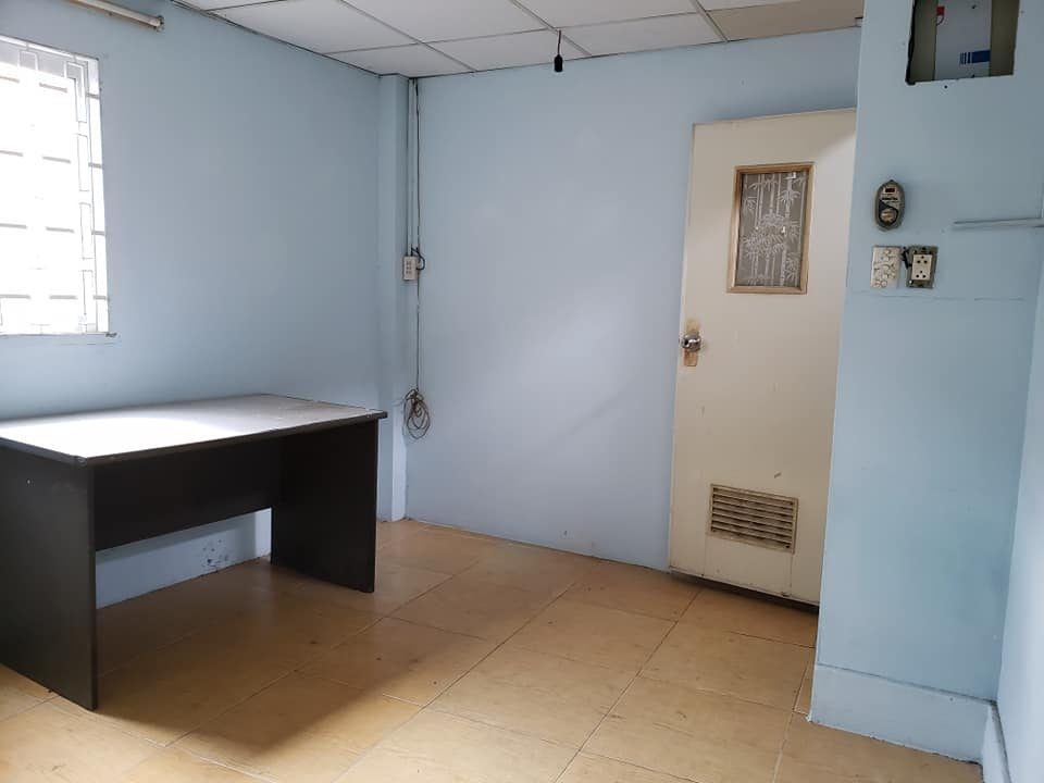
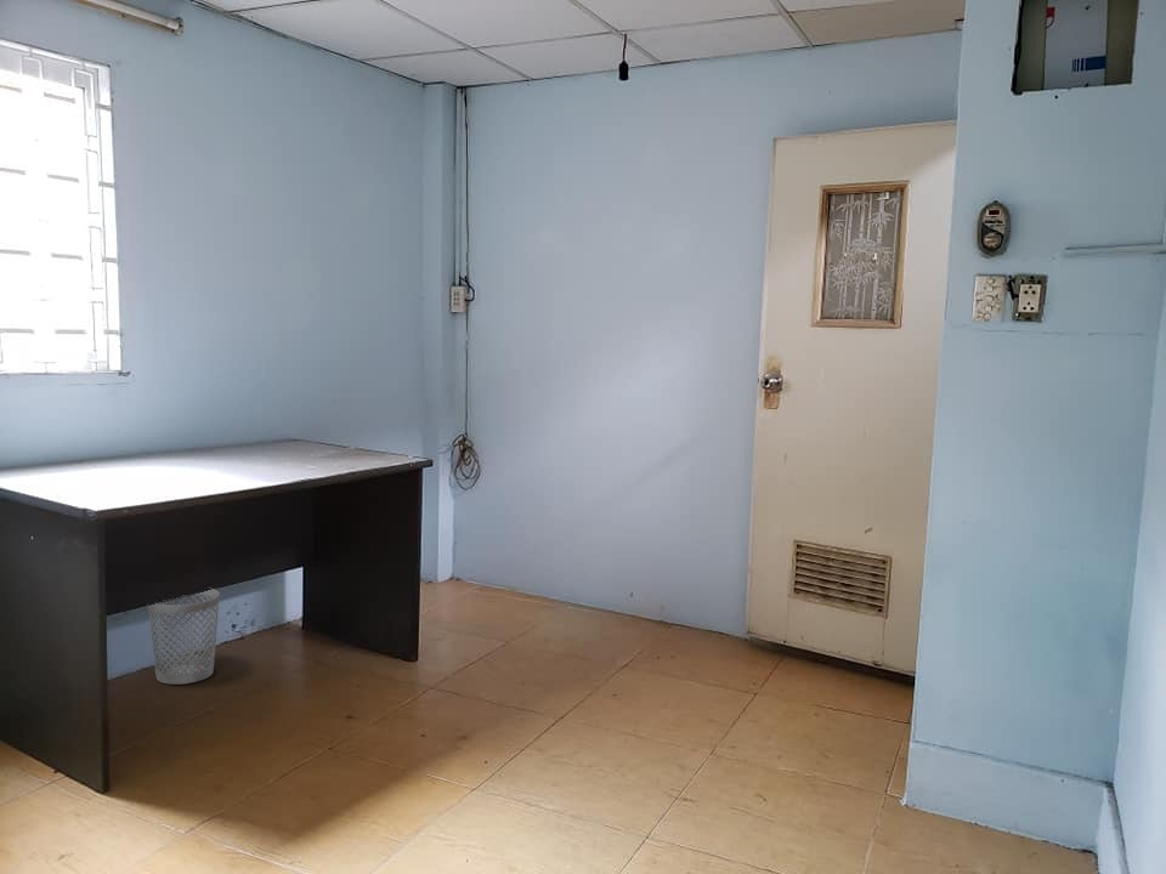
+ wastebasket (183, 635)
